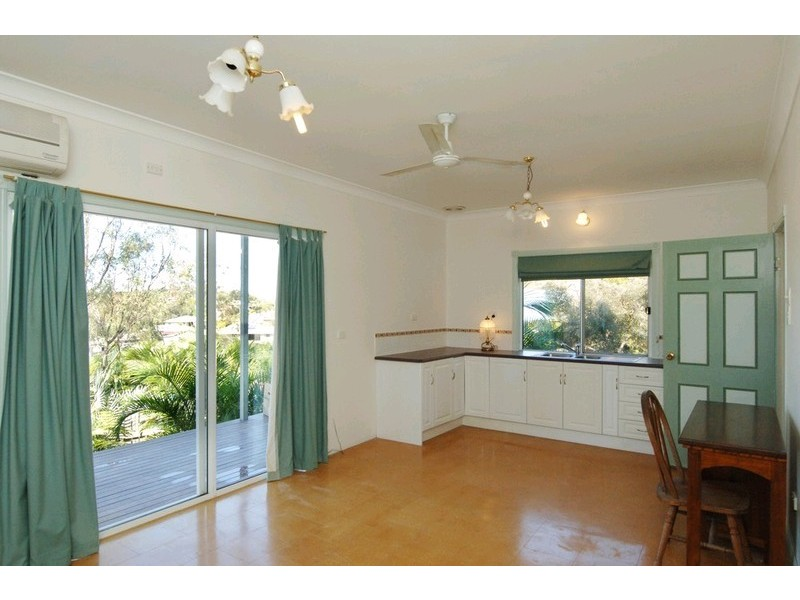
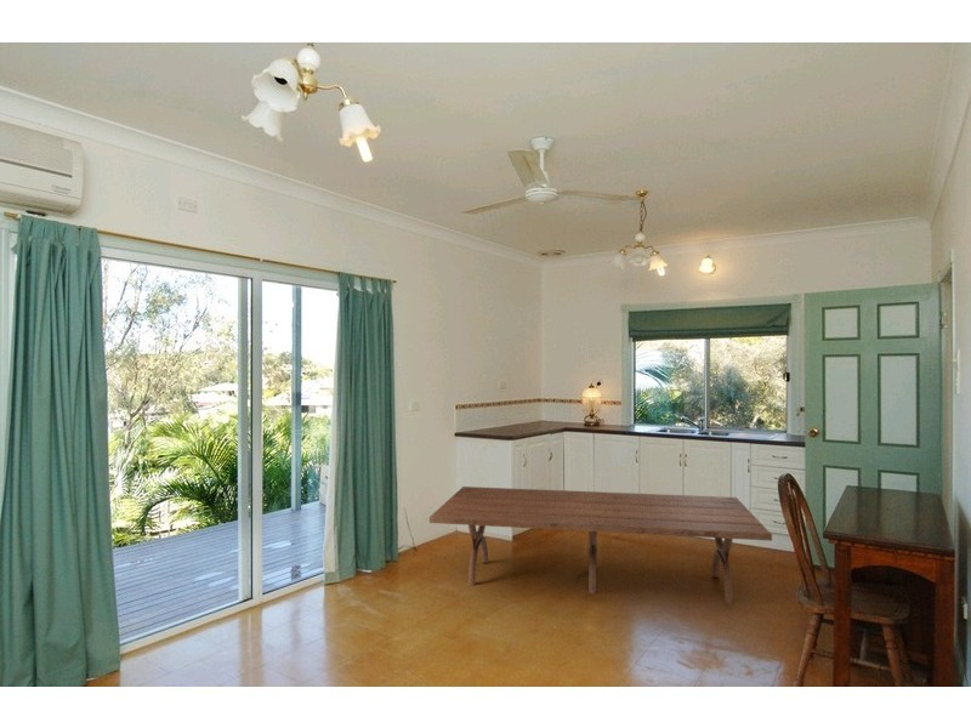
+ dining table (592, 544)
